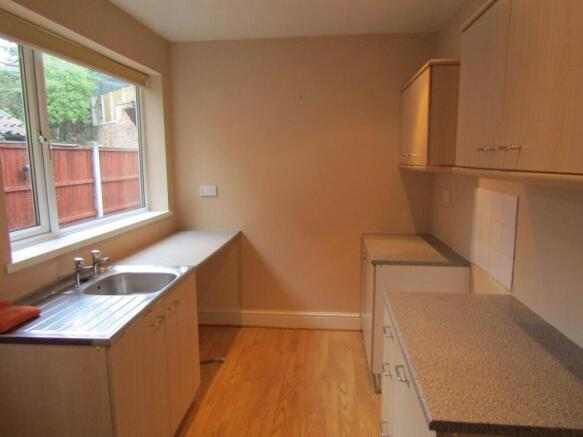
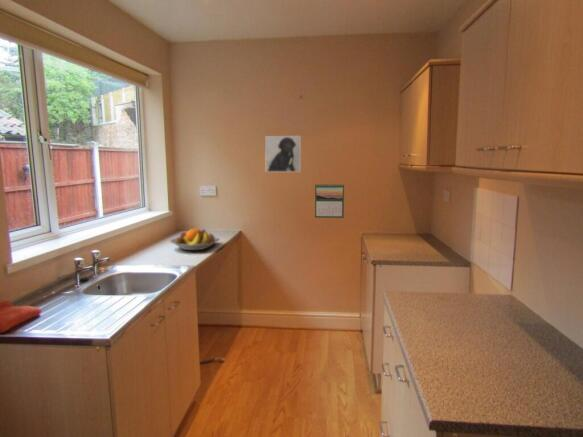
+ calendar (329, 200)
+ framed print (283, 154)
+ fruit bowl (195, 237)
